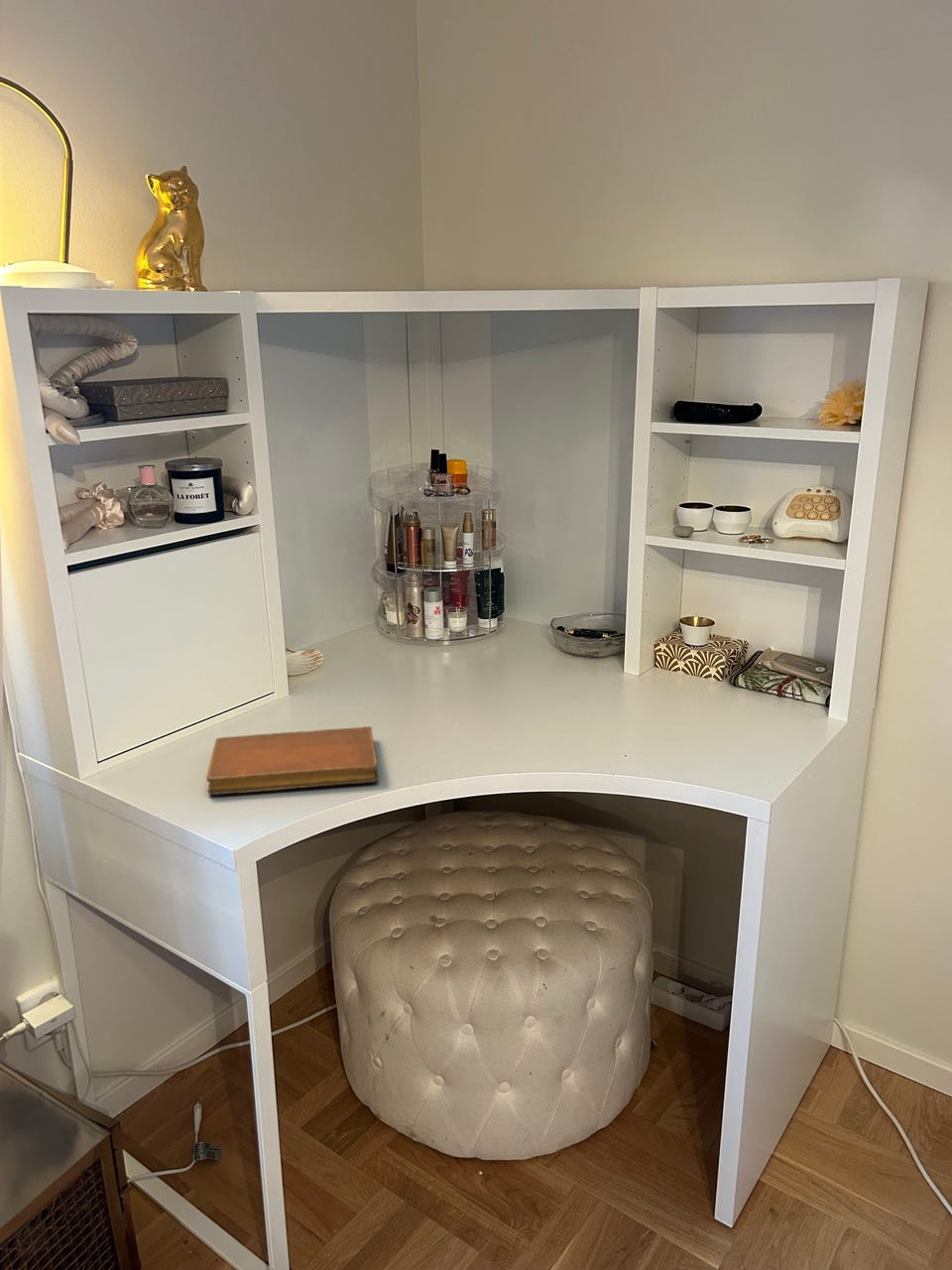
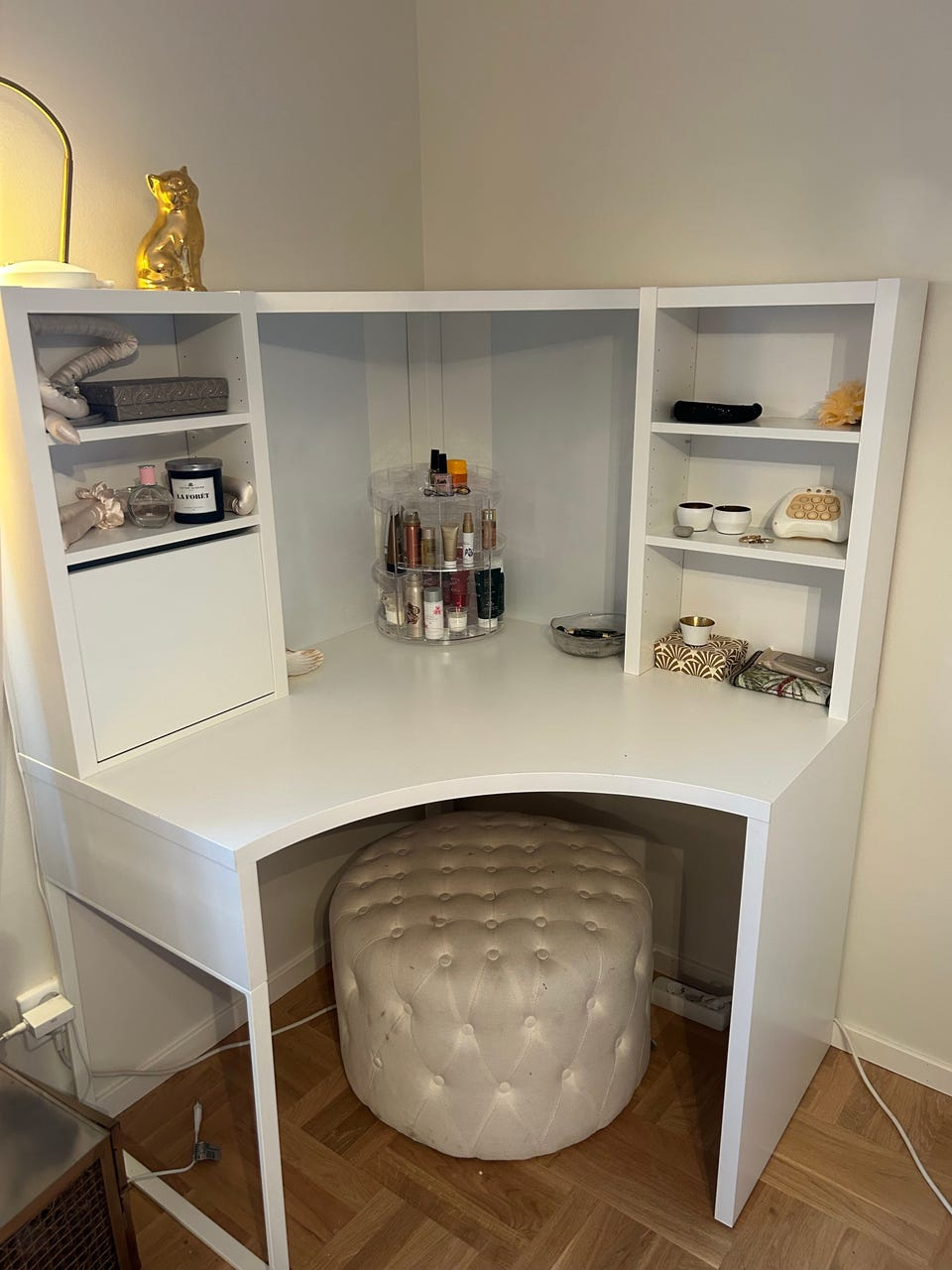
- notebook (294, 757)
